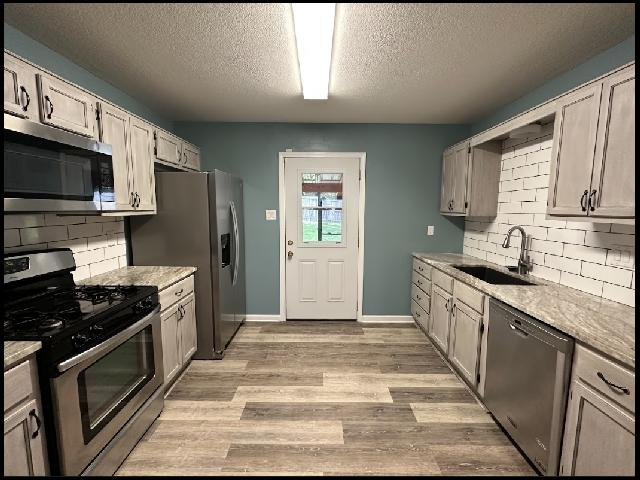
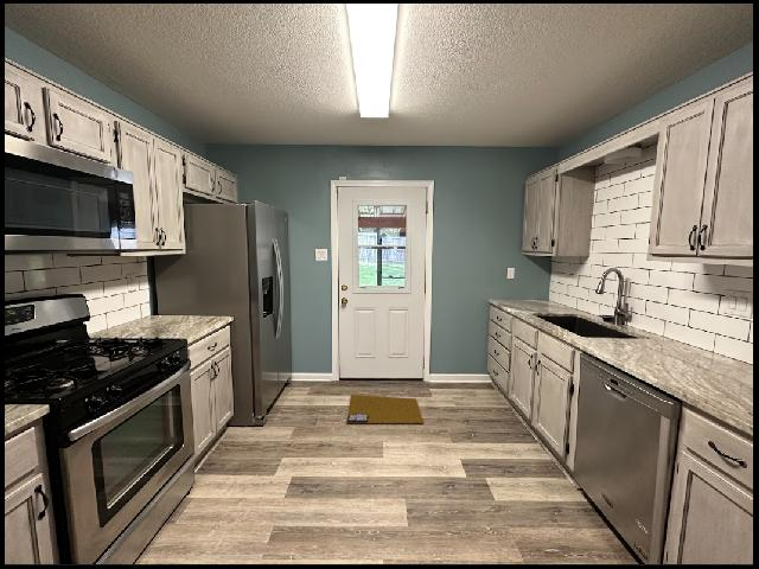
+ door mat (382, 398)
